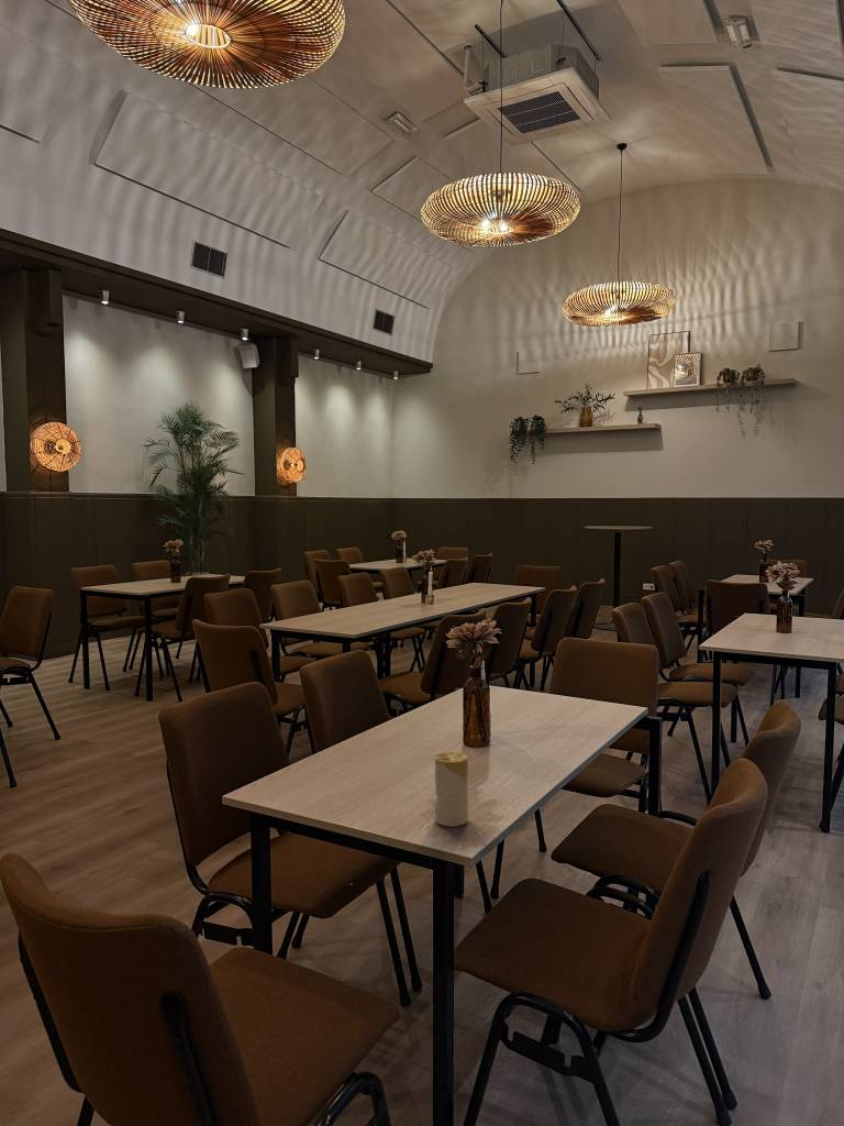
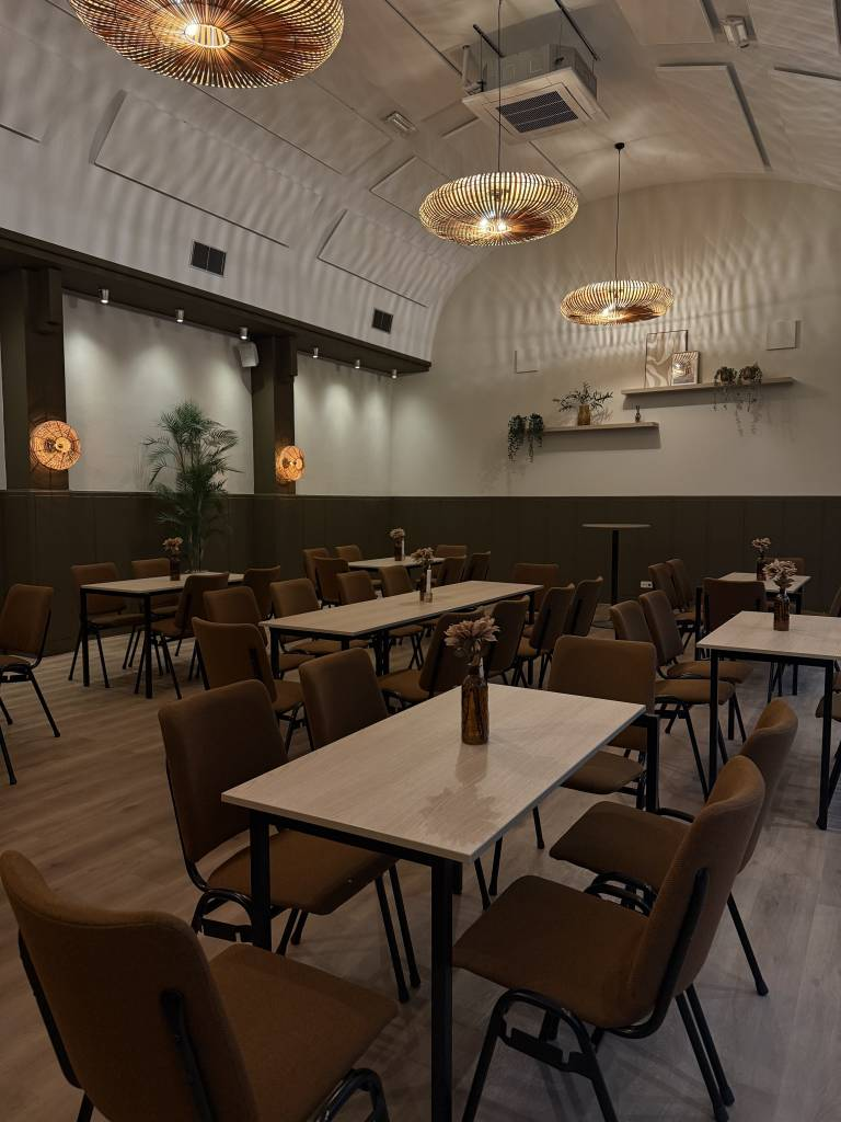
- candle (451, 788)
